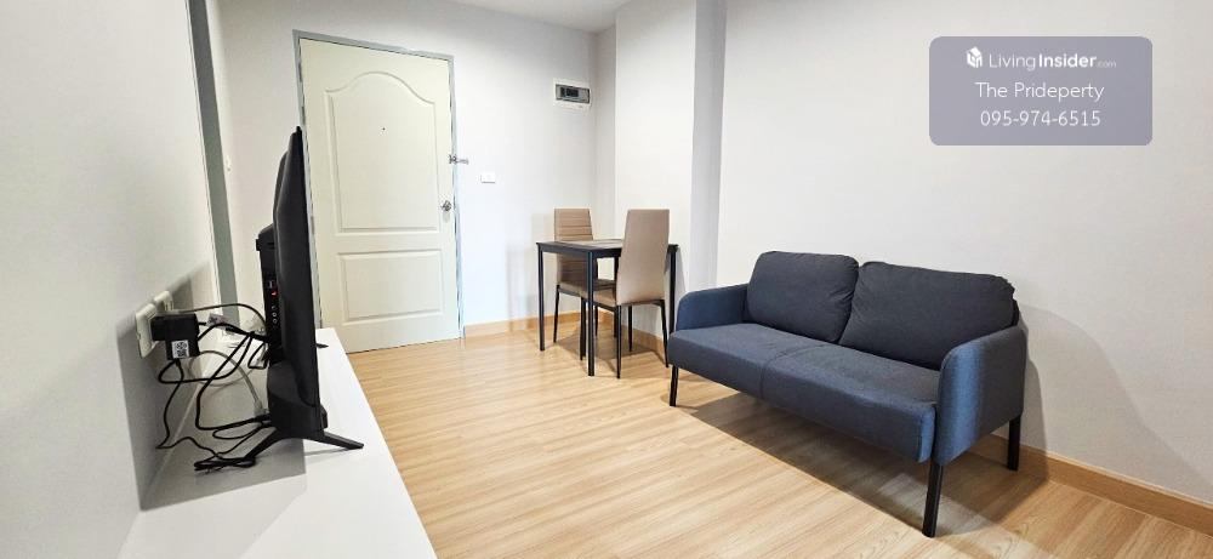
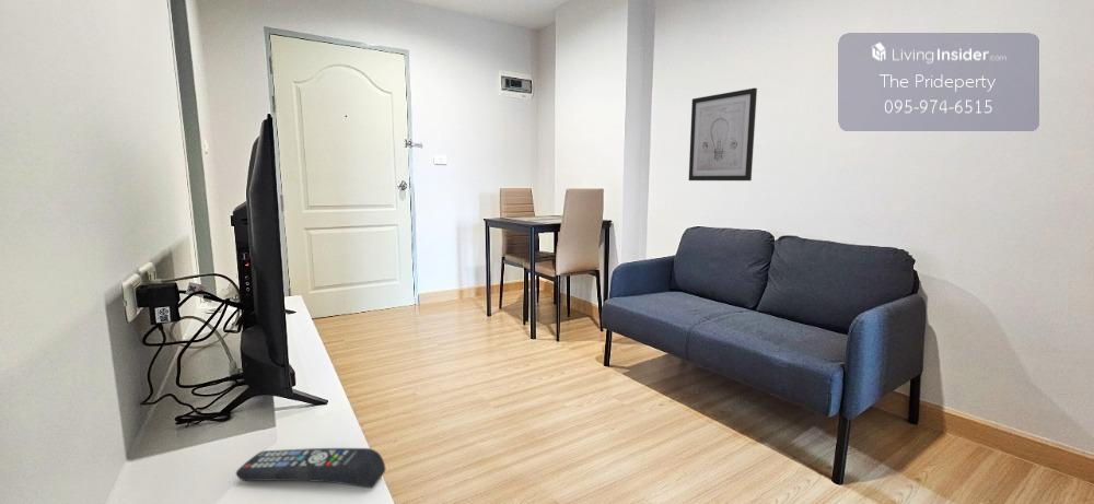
+ remote control (312, 466)
+ wall art (720, 138)
